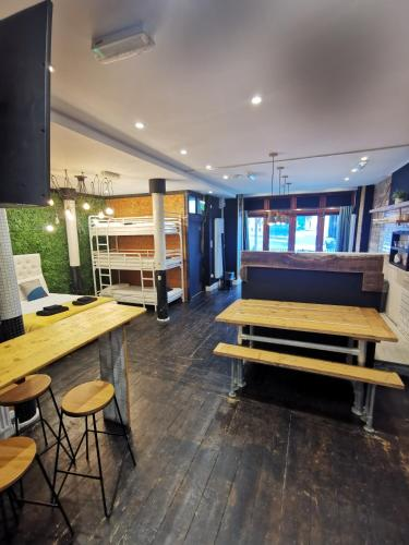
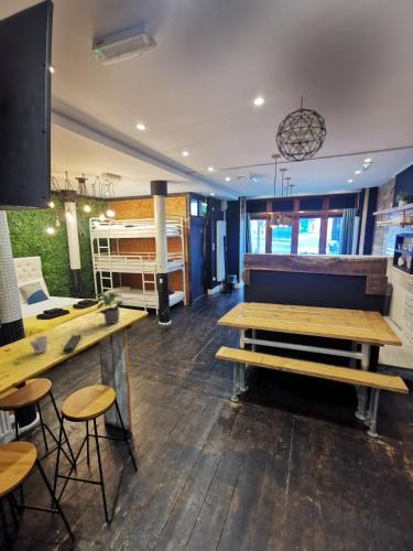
+ pendant light (301, 129)
+ potted plant (107, 307)
+ mug (37, 345)
+ remote control (73, 343)
